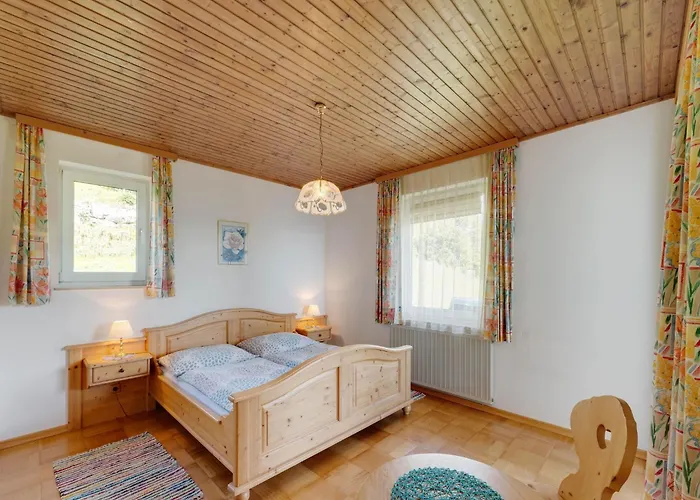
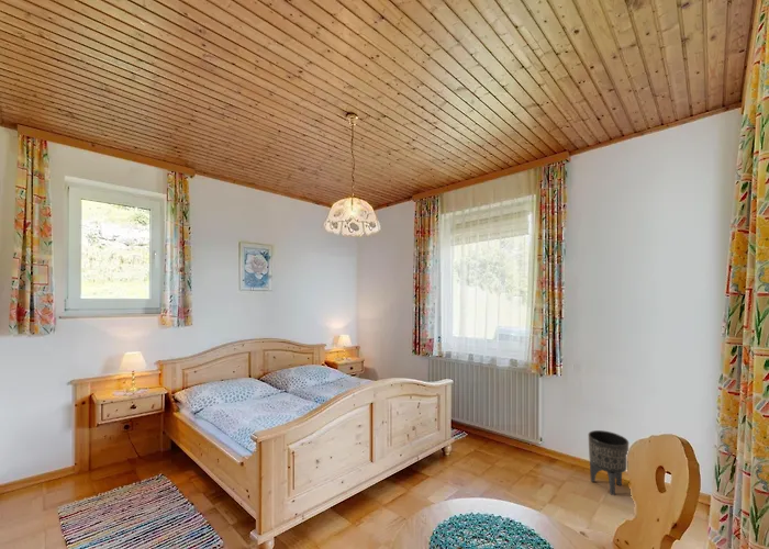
+ planter (608, 461)
